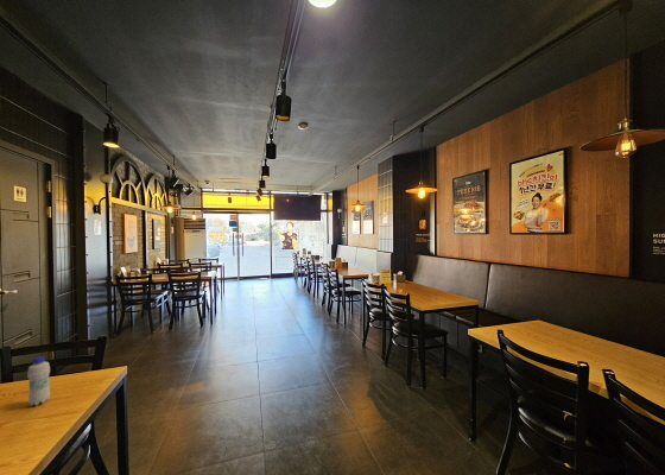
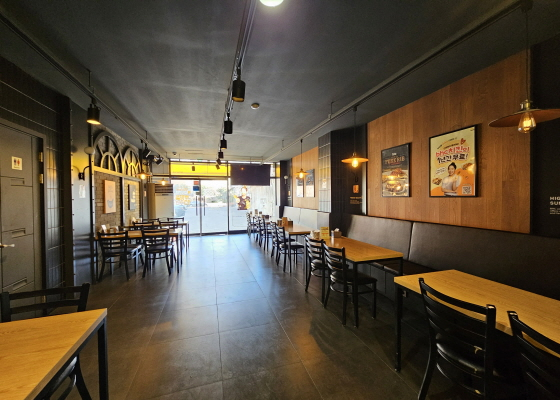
- bottle (39, 380)
